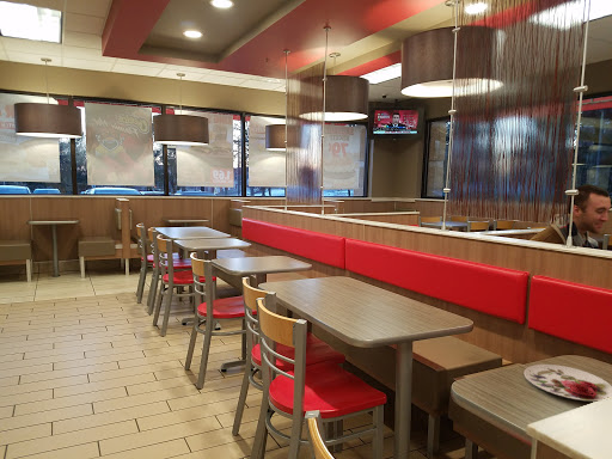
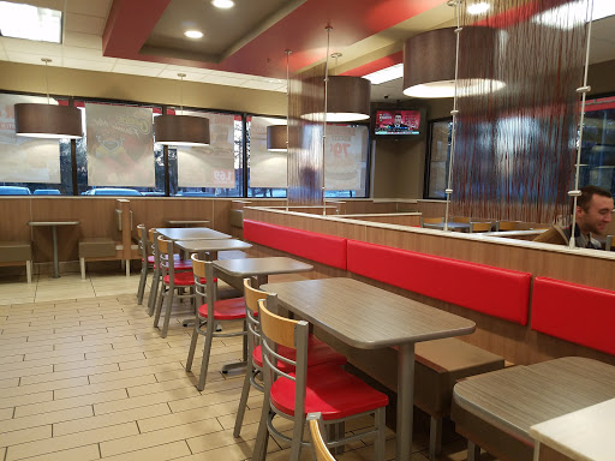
- plate (567, 380)
